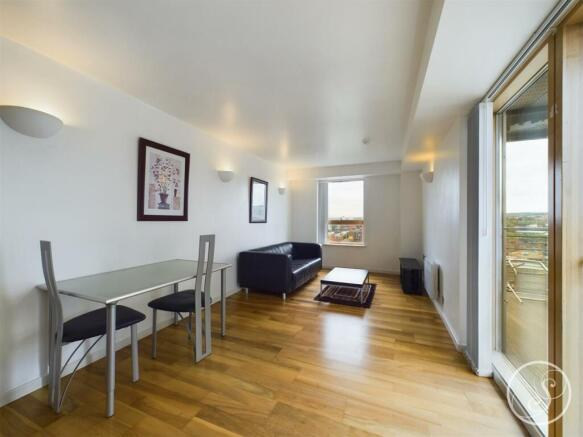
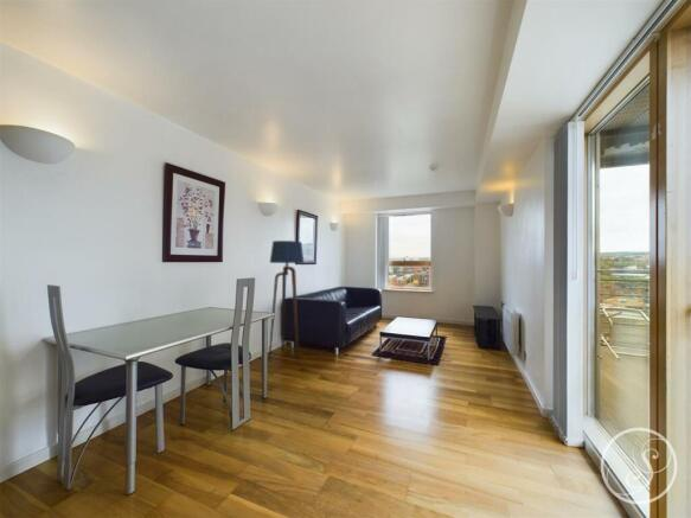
+ floor lamp (284, 299)
